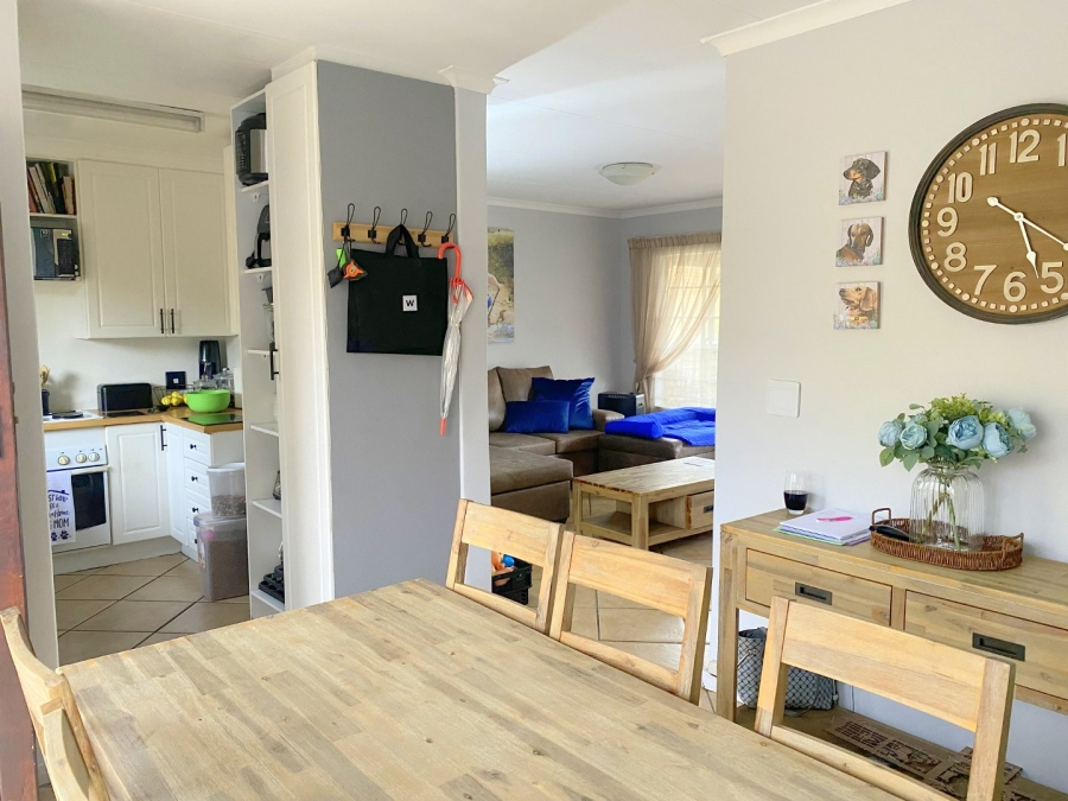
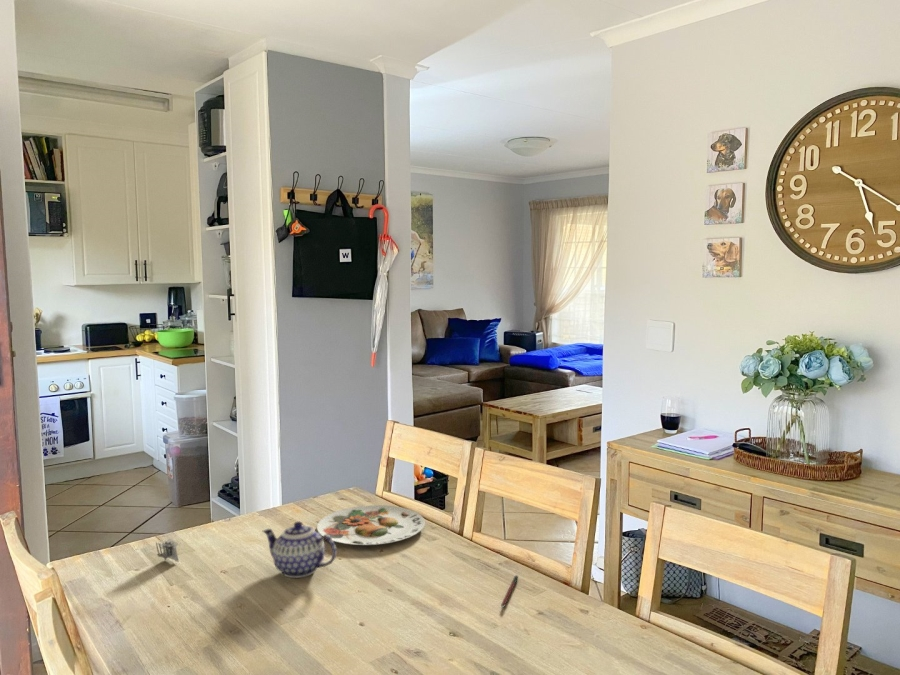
+ pen (510, 589)
+ teapot (298, 546)
+ plate (371, 525)
+ napkin holder (177, 545)
